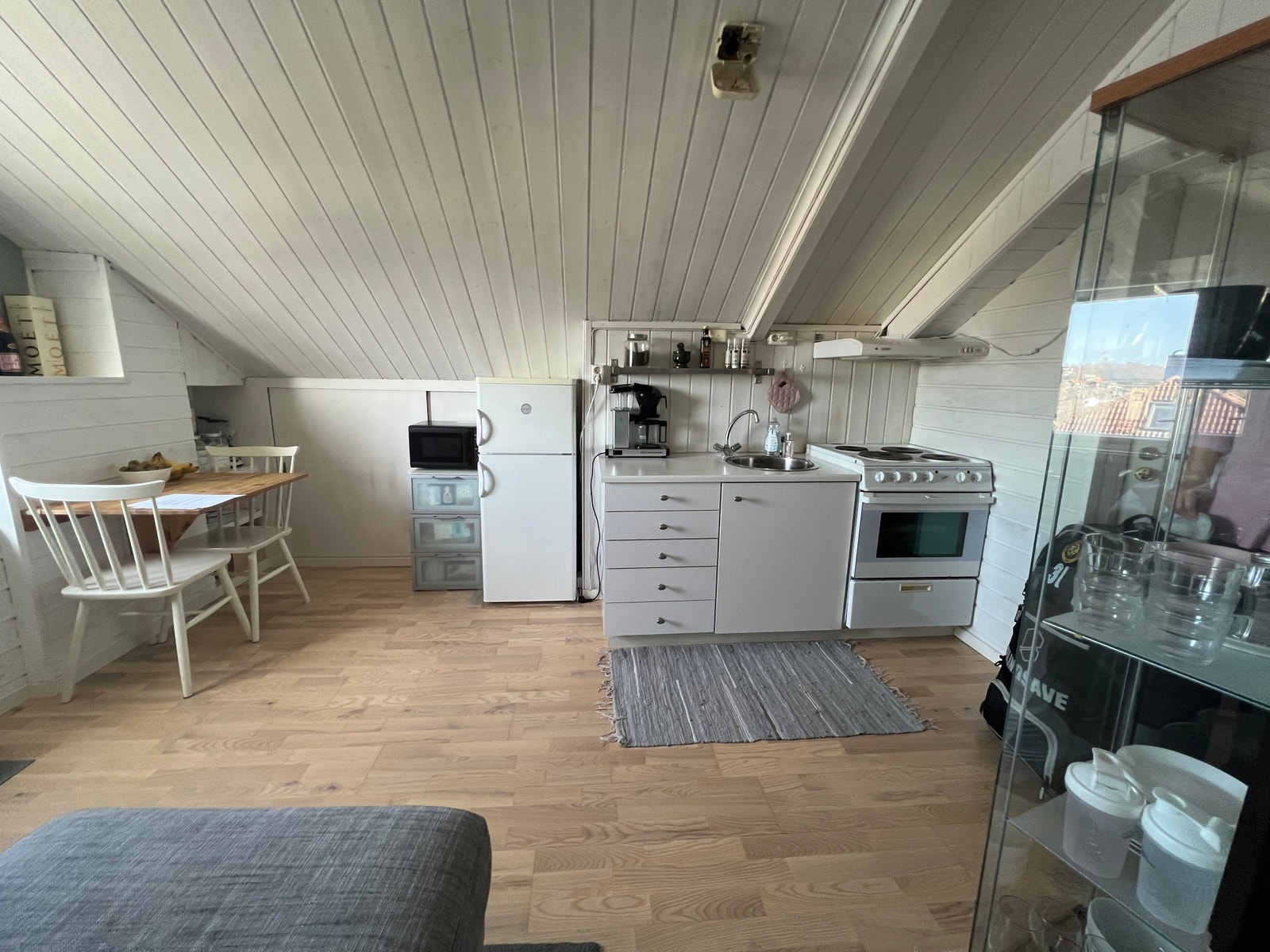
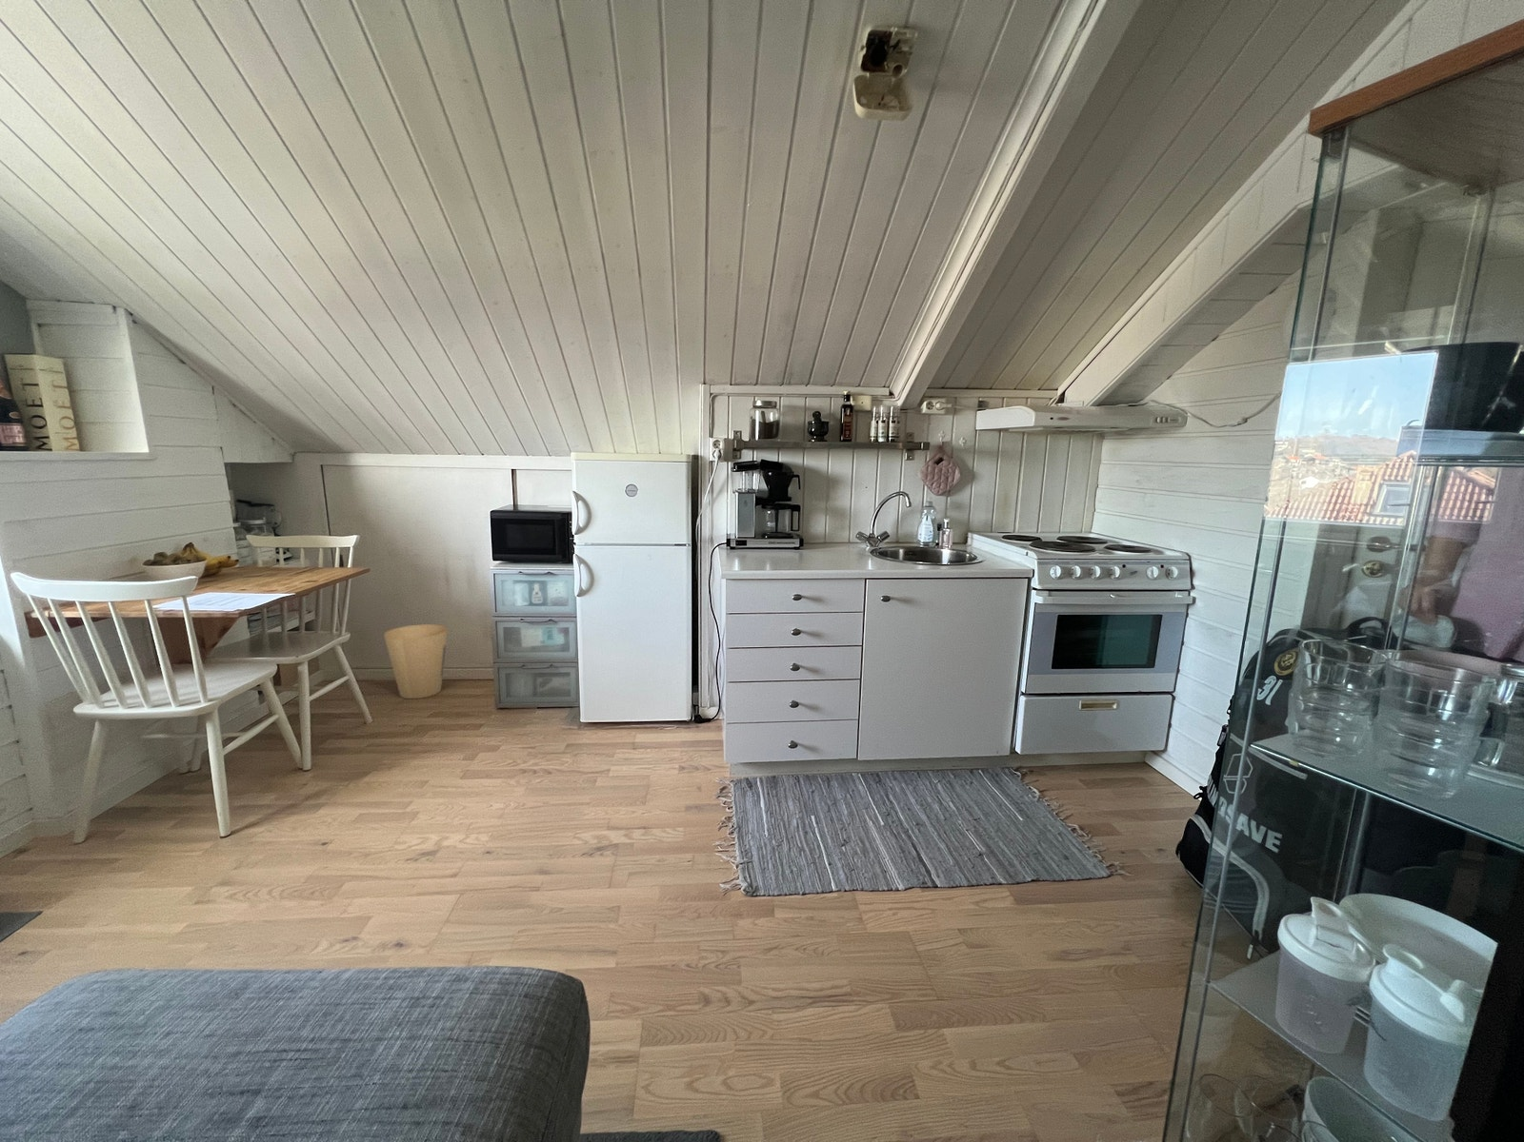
+ trash can (418, 661)
